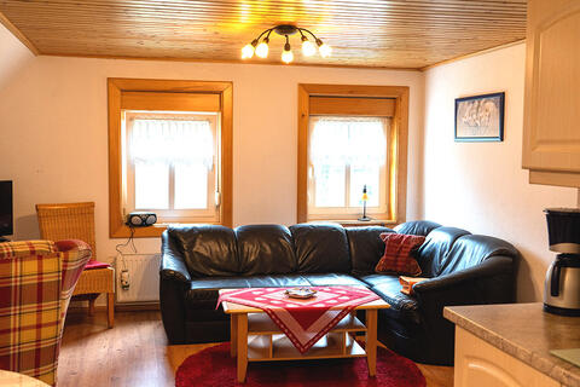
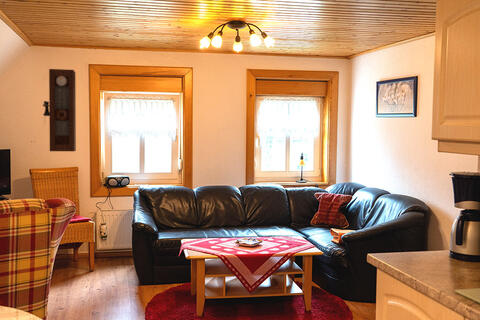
+ pendulum clock (58, 110)
